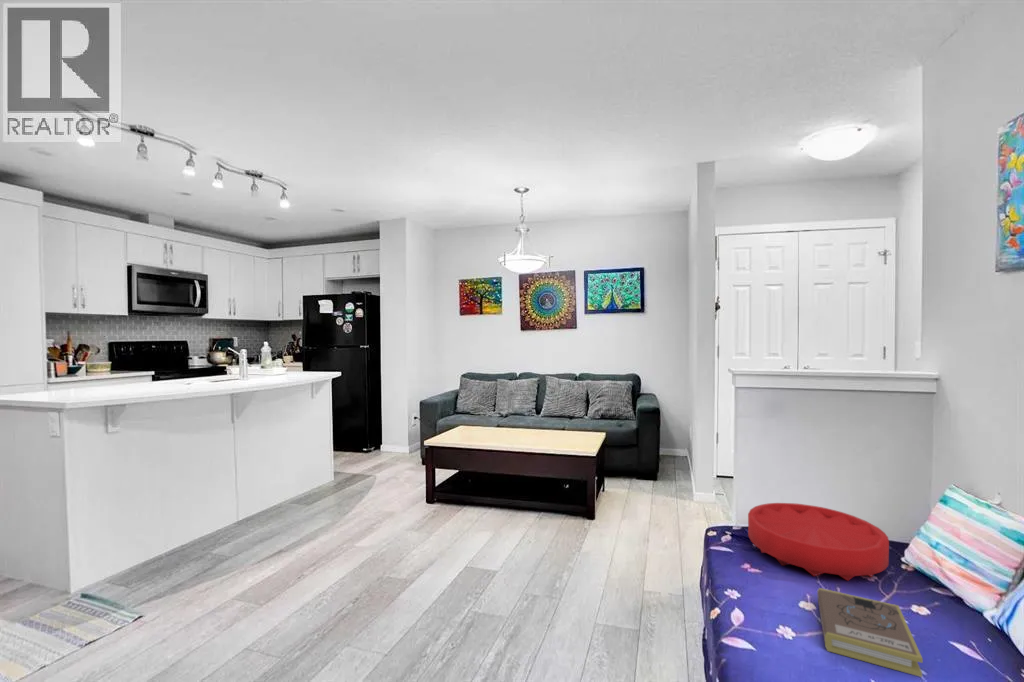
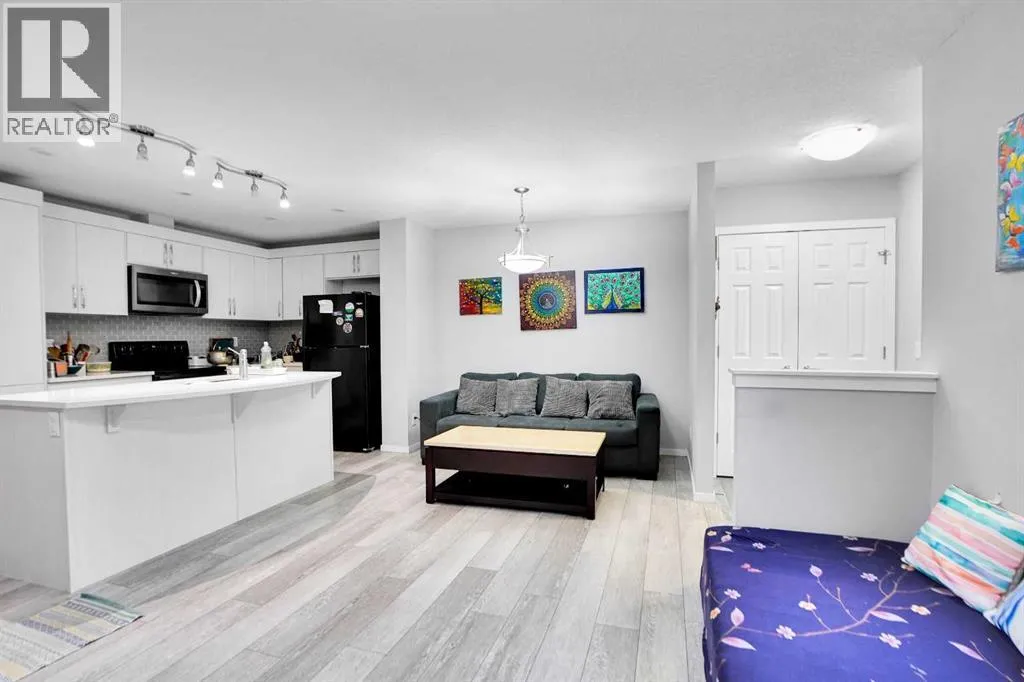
- cushion (813, 538)
- book (863, 626)
